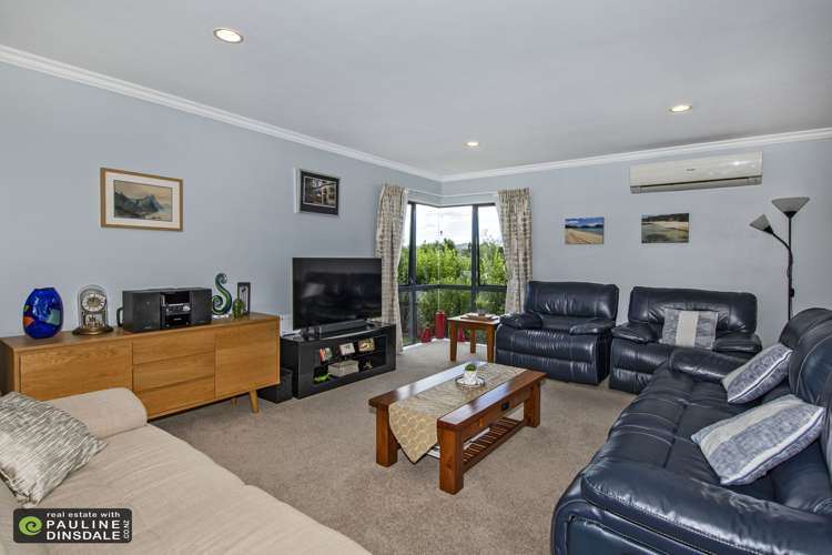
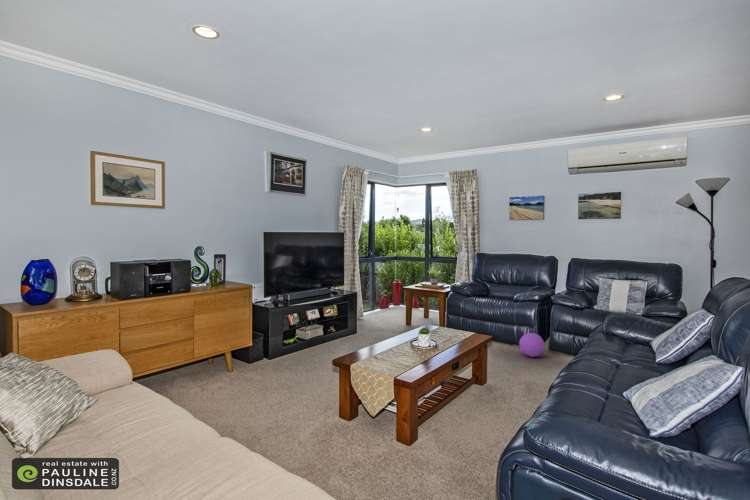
+ ball (531, 344)
